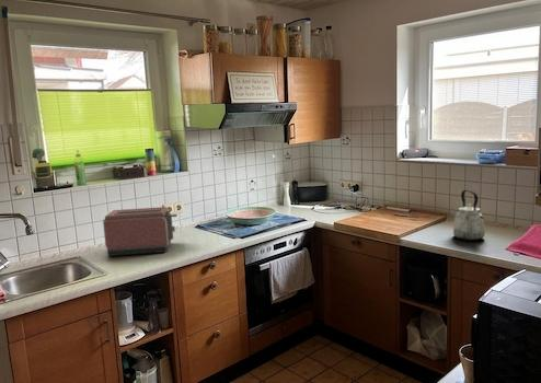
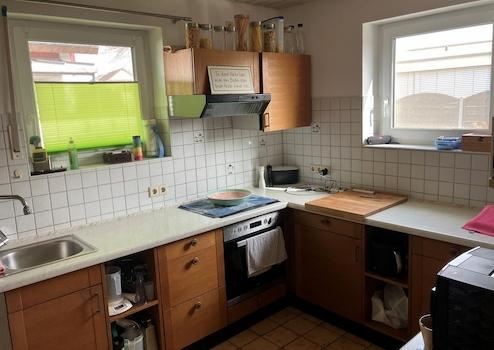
- kettle (471, 216)
- toaster (142, 230)
